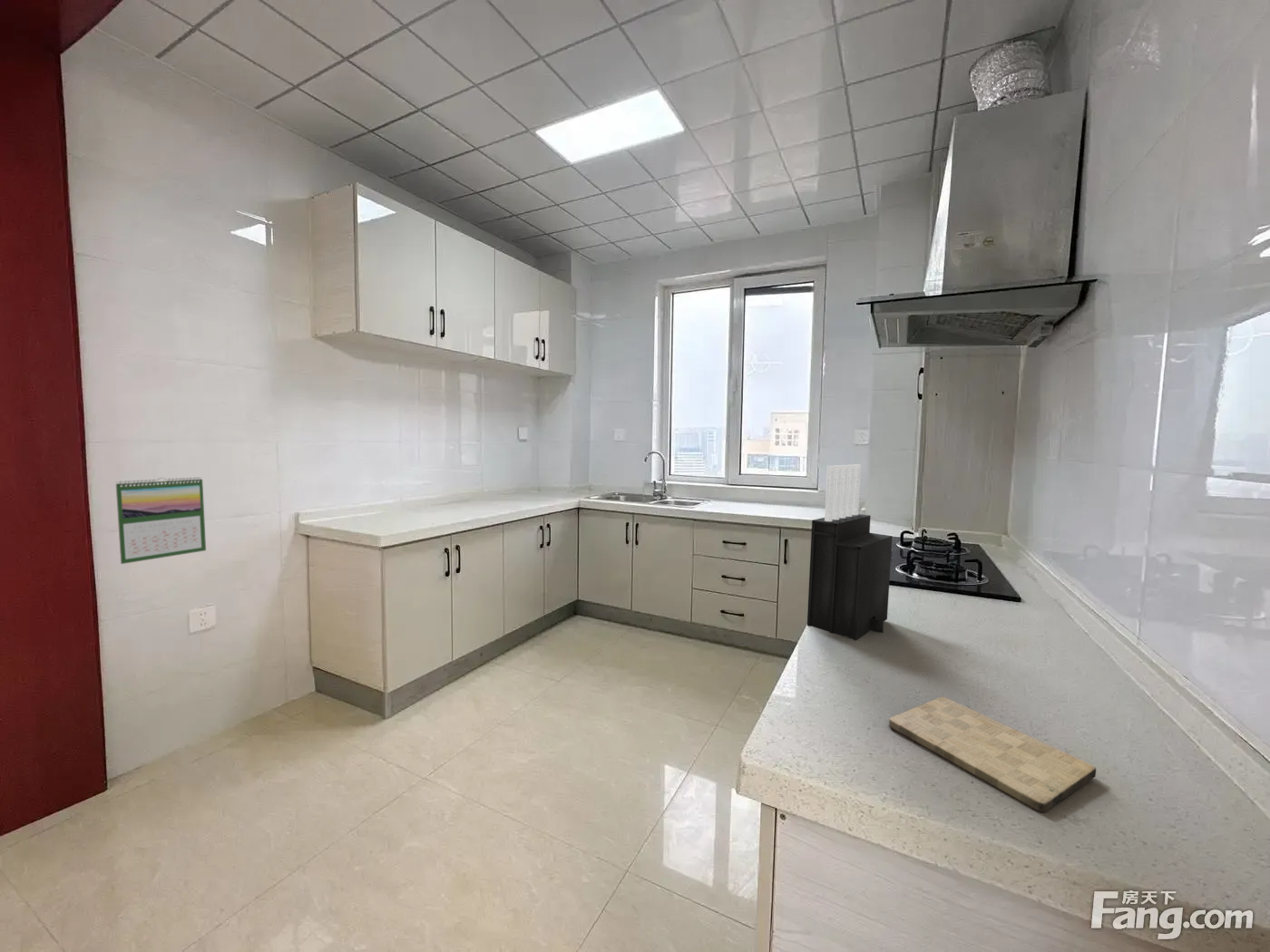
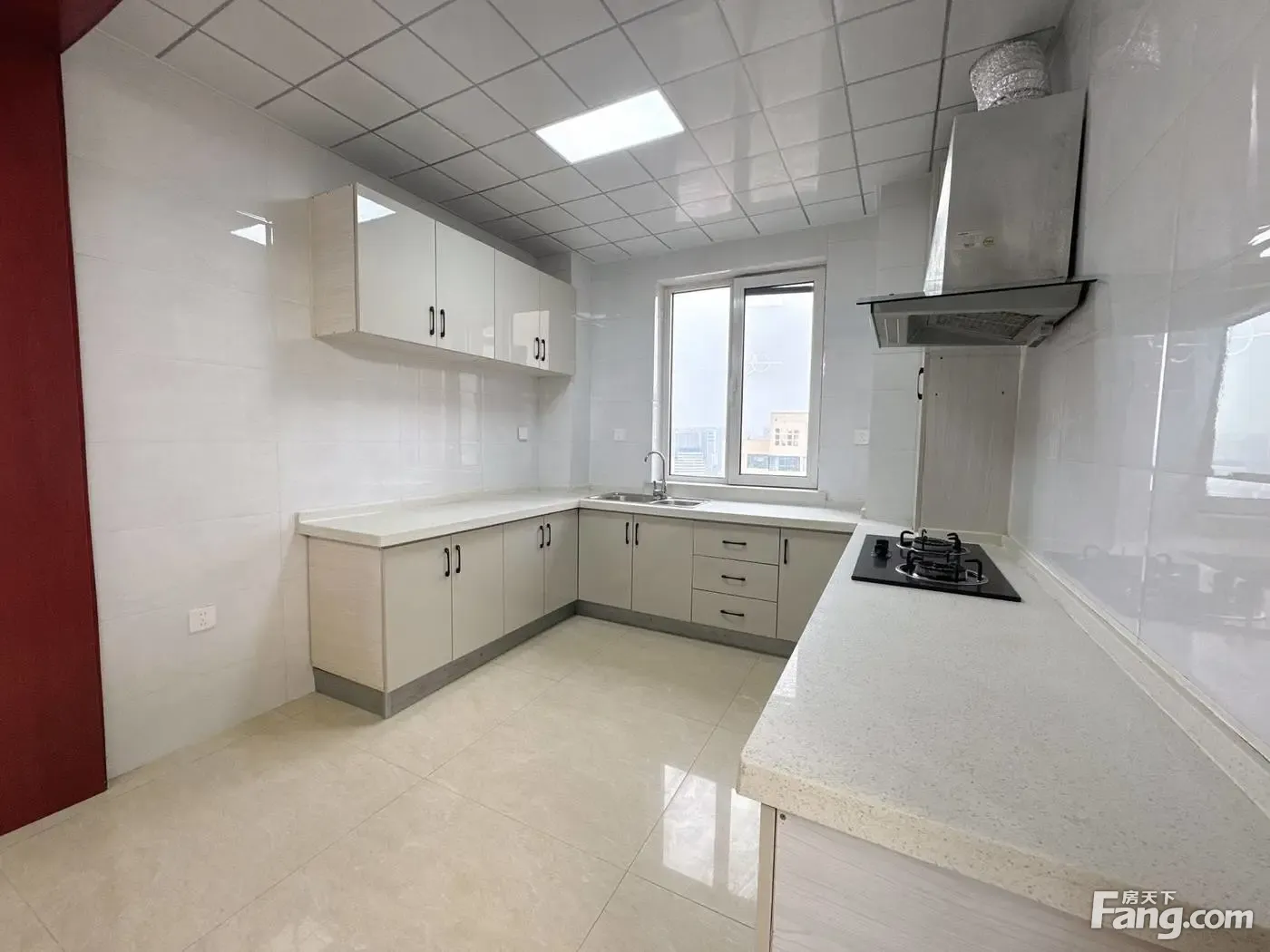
- cutting board (984, 744)
- calendar (163, 517)
- knife block (857, 546)
